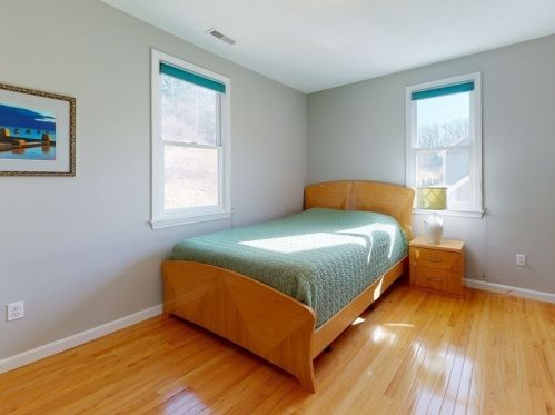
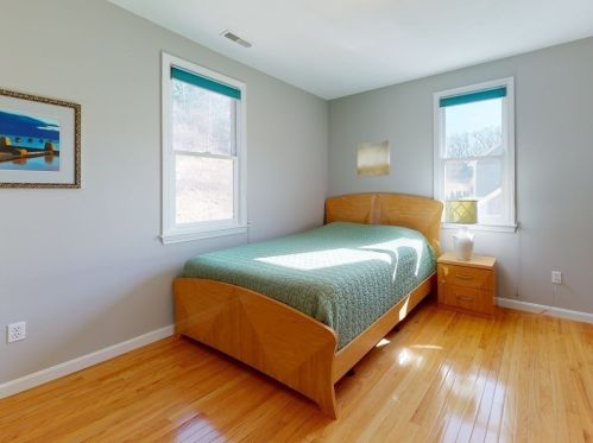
+ wall art (373, 159)
